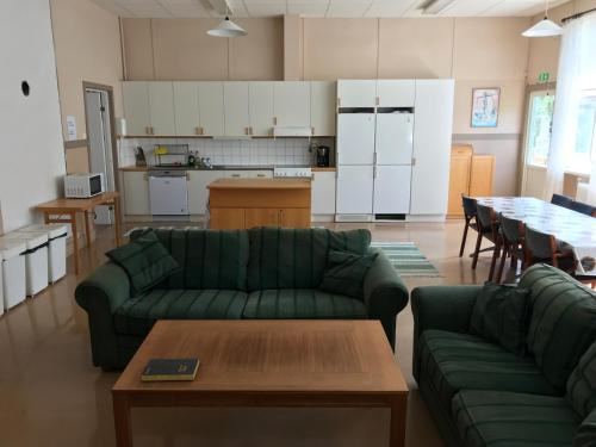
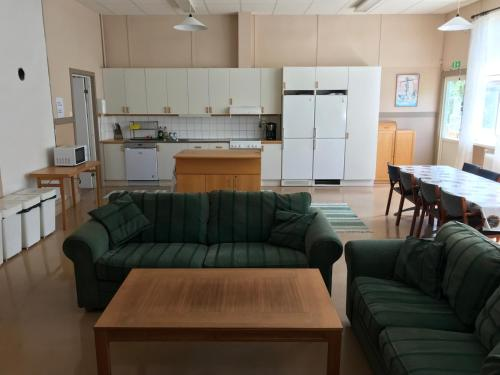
- book (169, 368)
